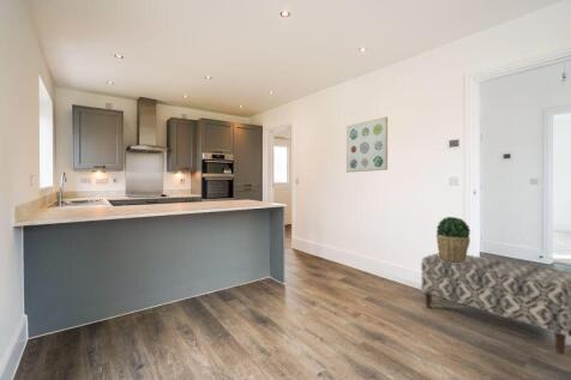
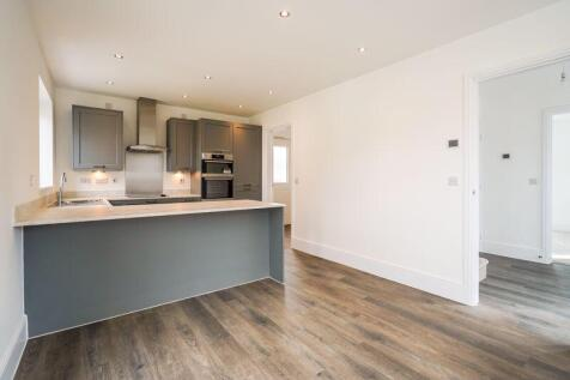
- potted plant (451, 239)
- wall art (365, 146)
- bench (492, 292)
